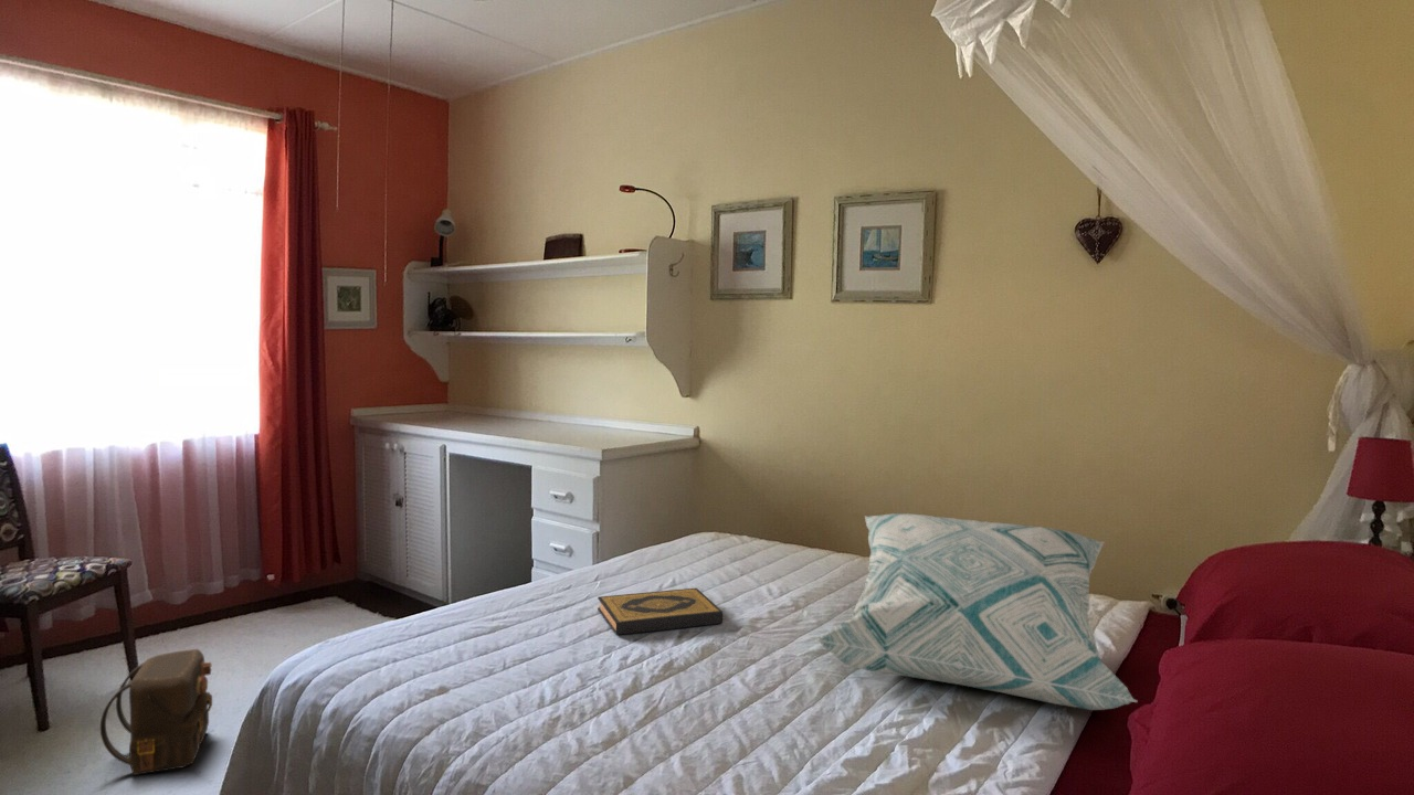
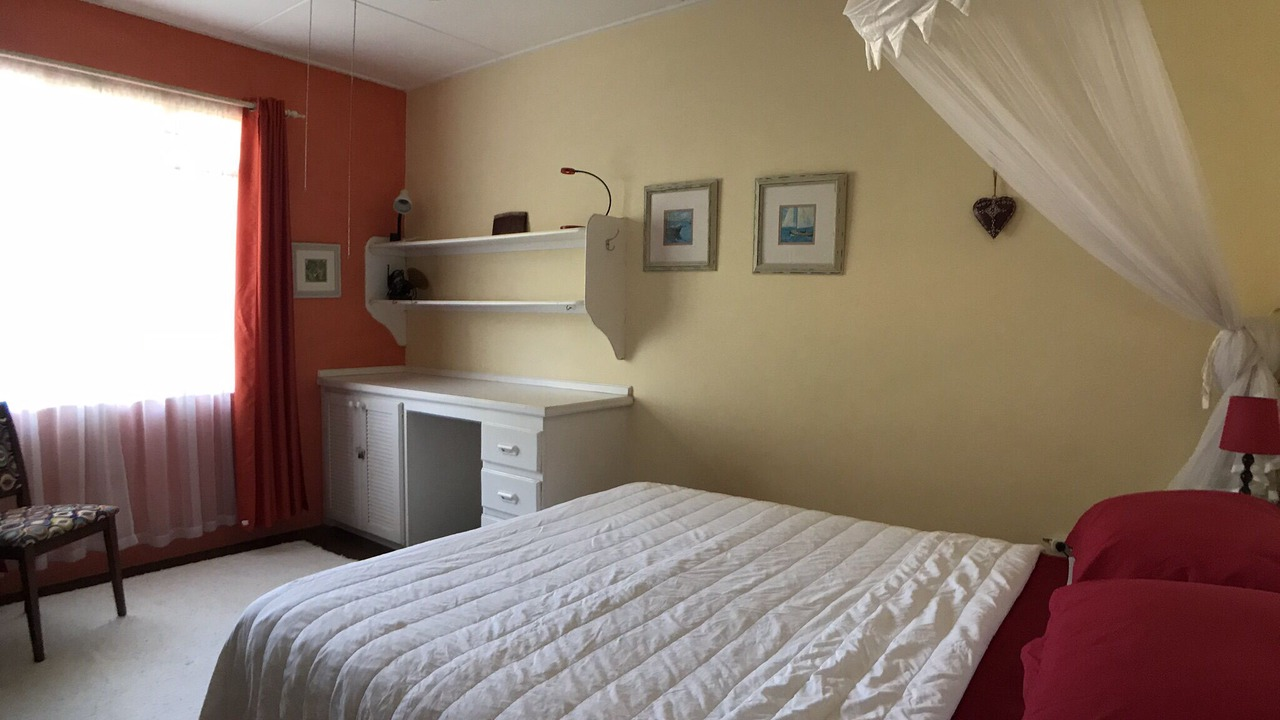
- hardback book (658, 610)
- decorative pillow (972, 596)
- backpack (159, 710)
